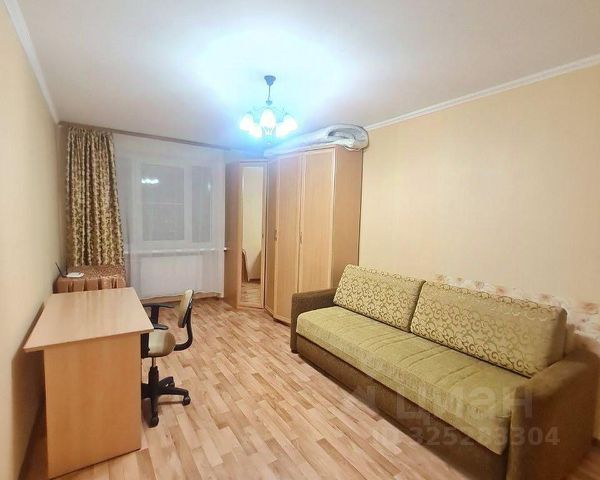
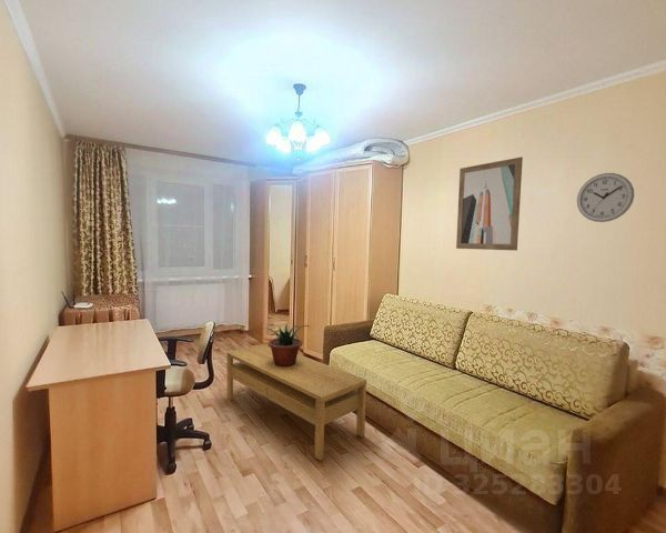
+ coffee table (289, 390)
+ wall art (486, 207)
+ potted plant (287, 344)
+ wall clock (603, 198)
